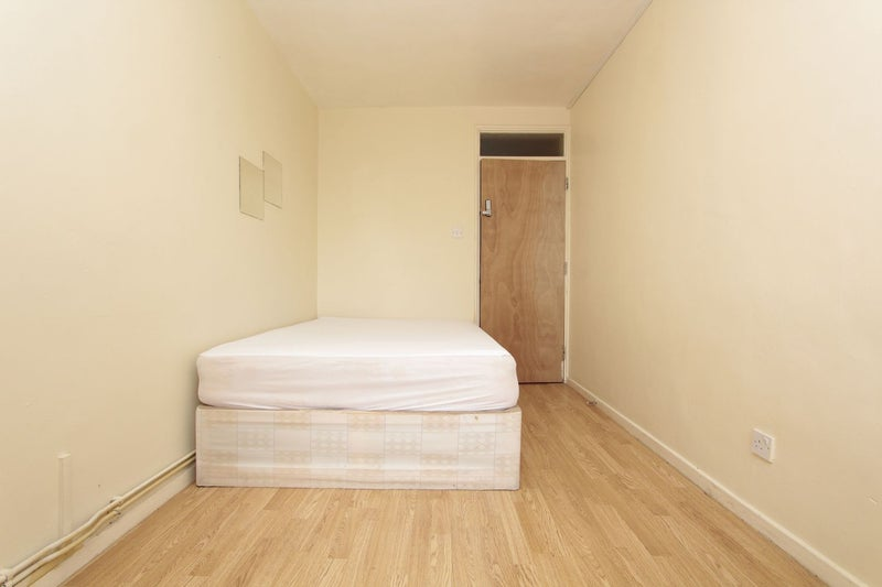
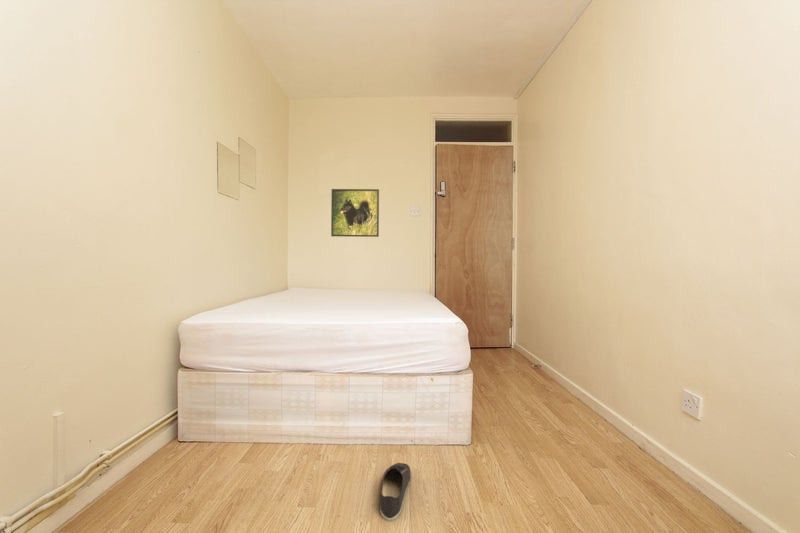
+ shoe (394, 479)
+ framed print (355, 212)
